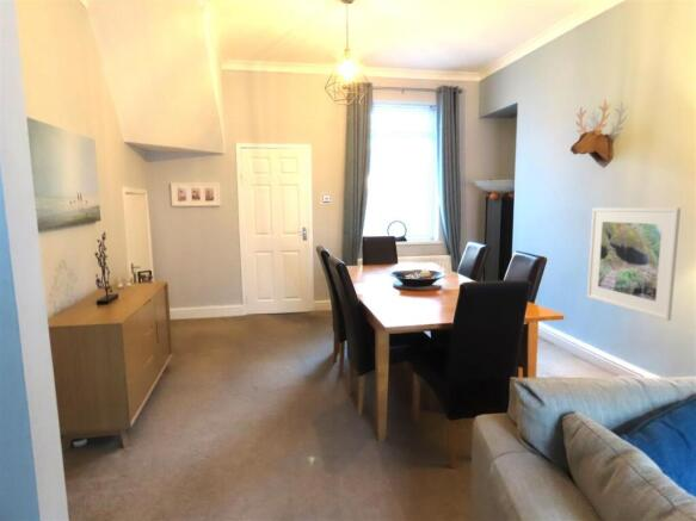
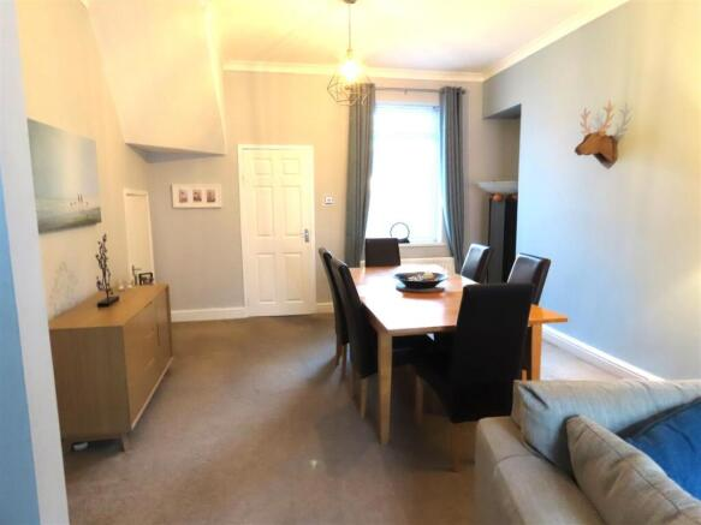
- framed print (627, 258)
